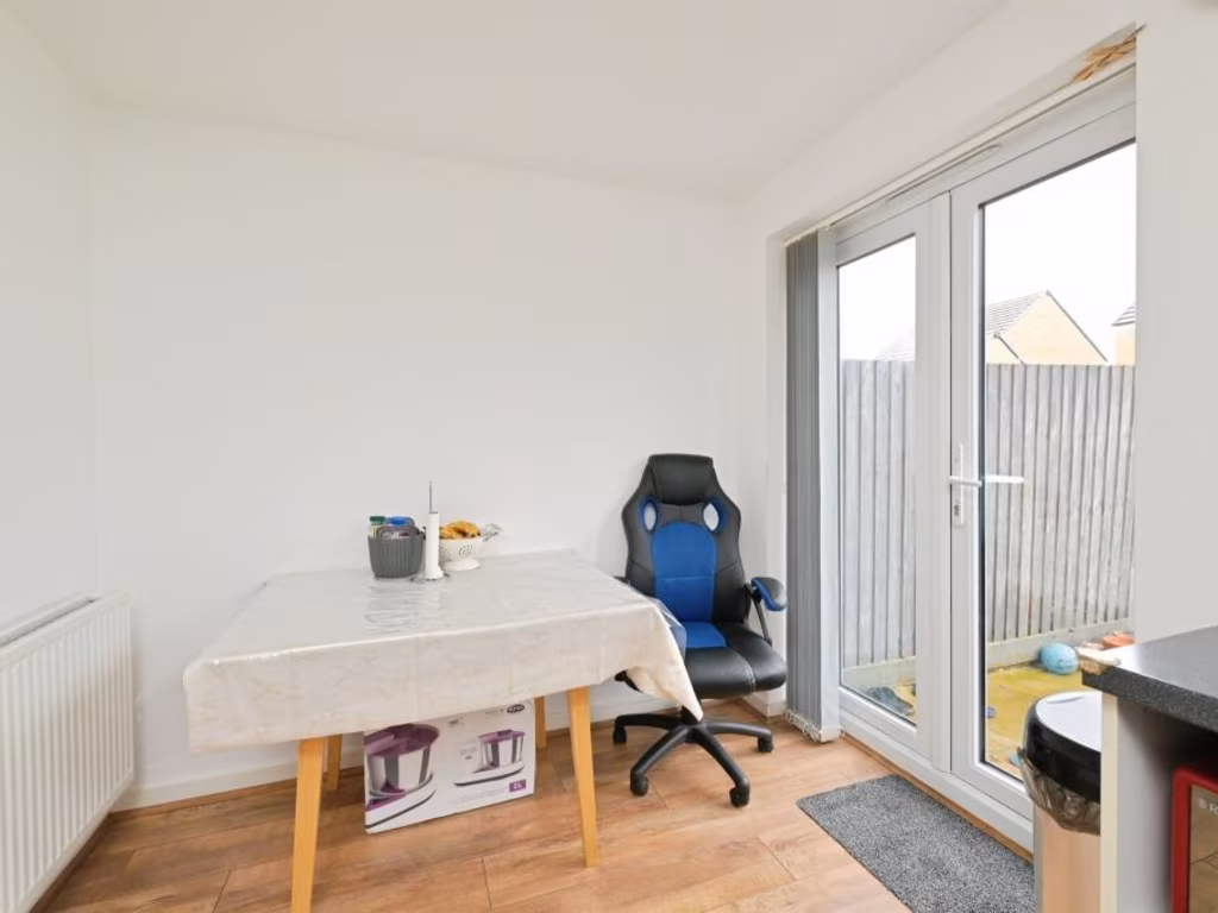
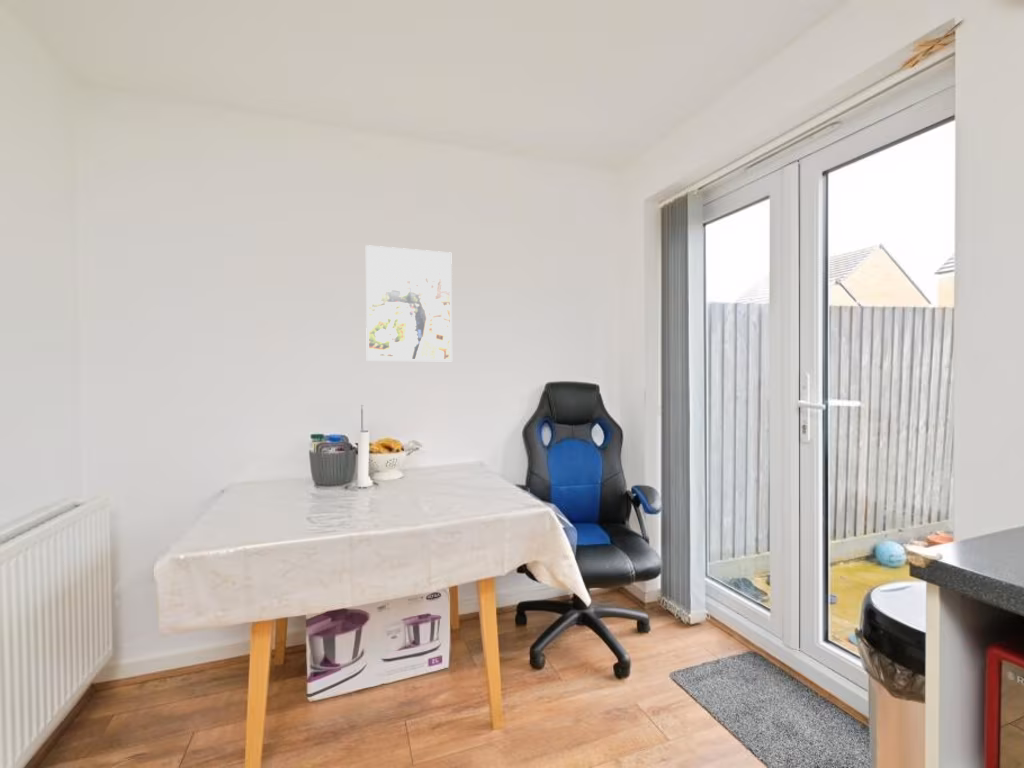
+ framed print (410, 305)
